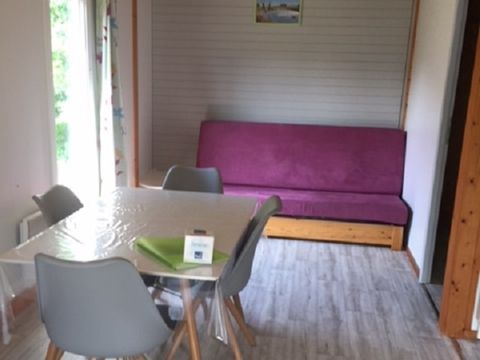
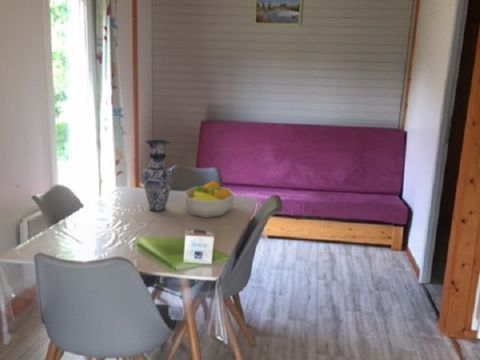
+ fruit bowl (208, 198)
+ vase (157, 175)
